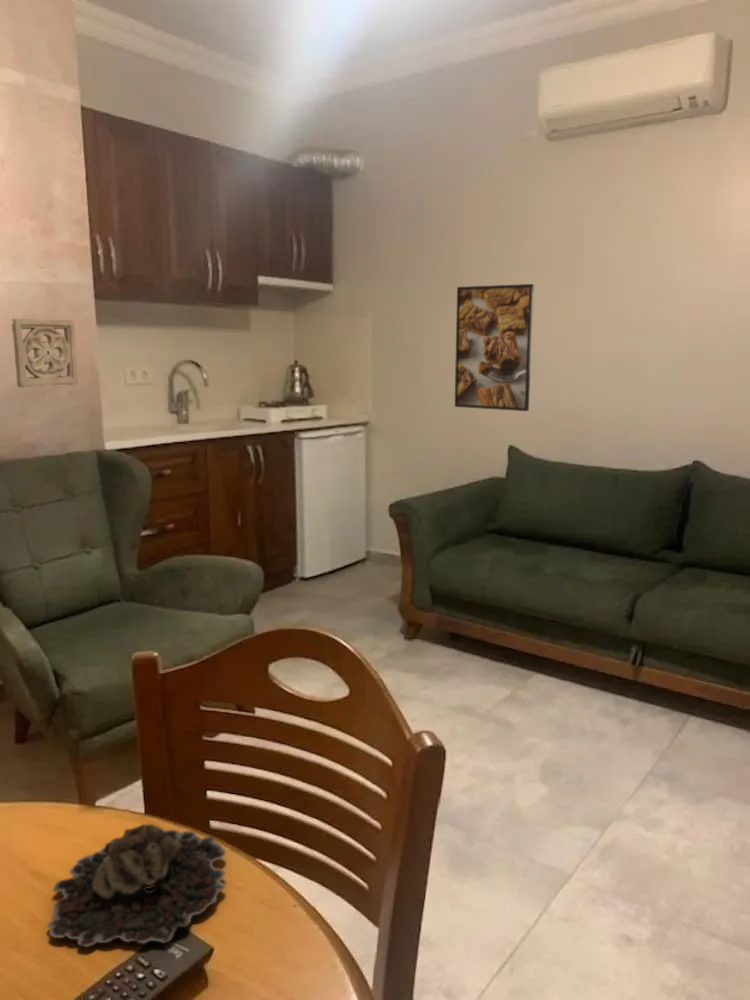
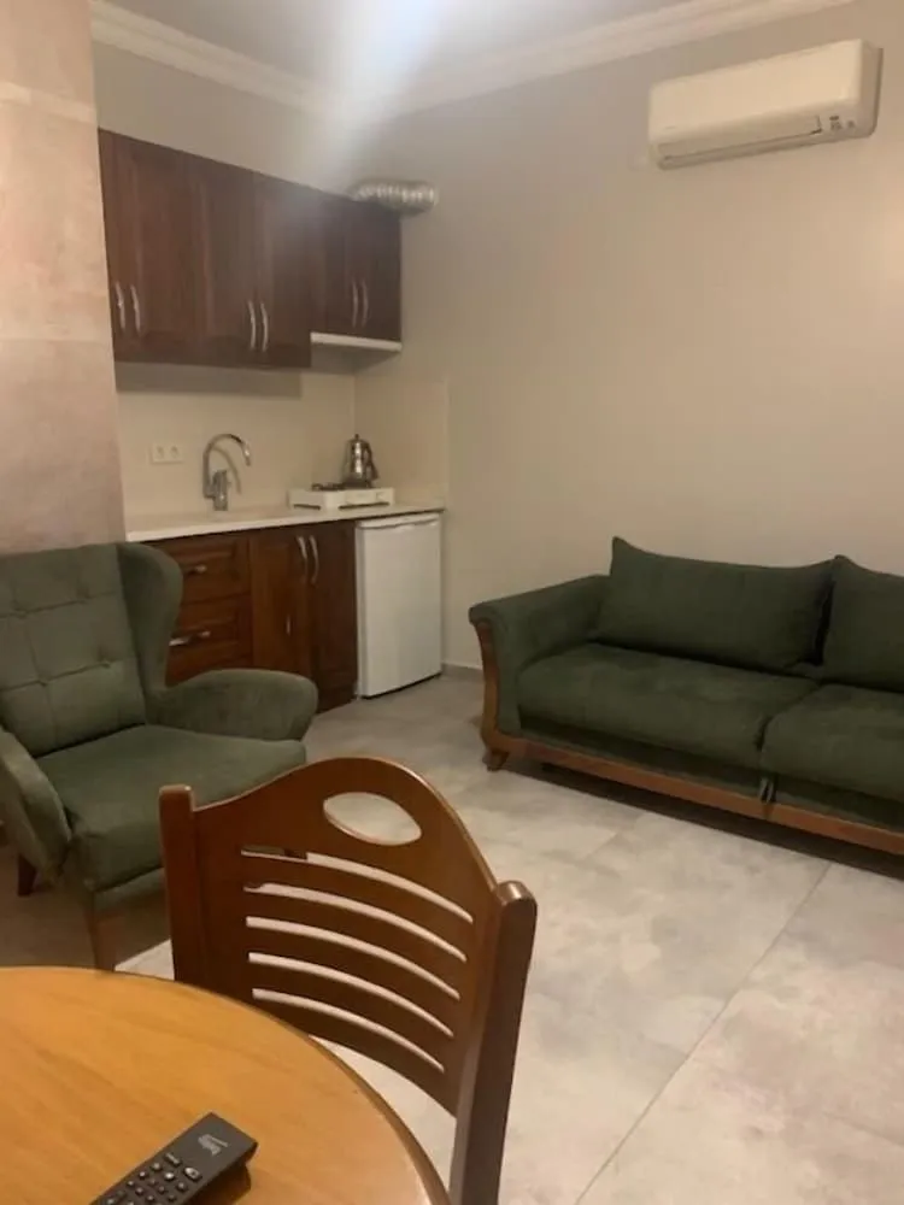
- succulent plant (140, 862)
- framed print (492, 348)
- wall ornament (46, 353)
